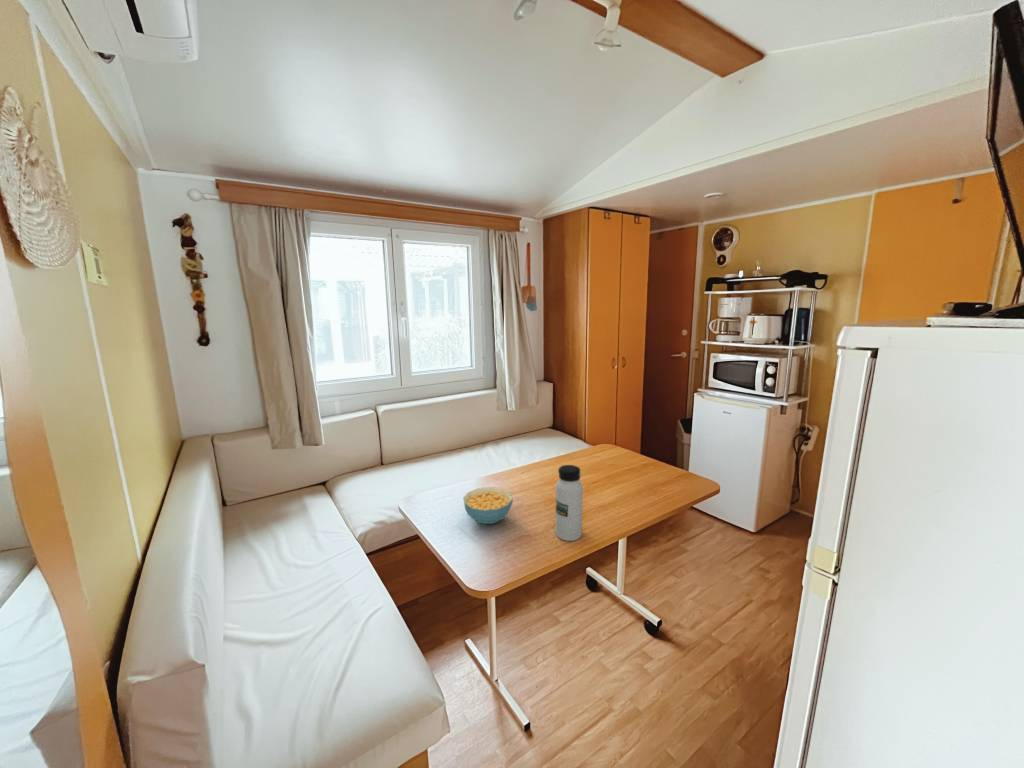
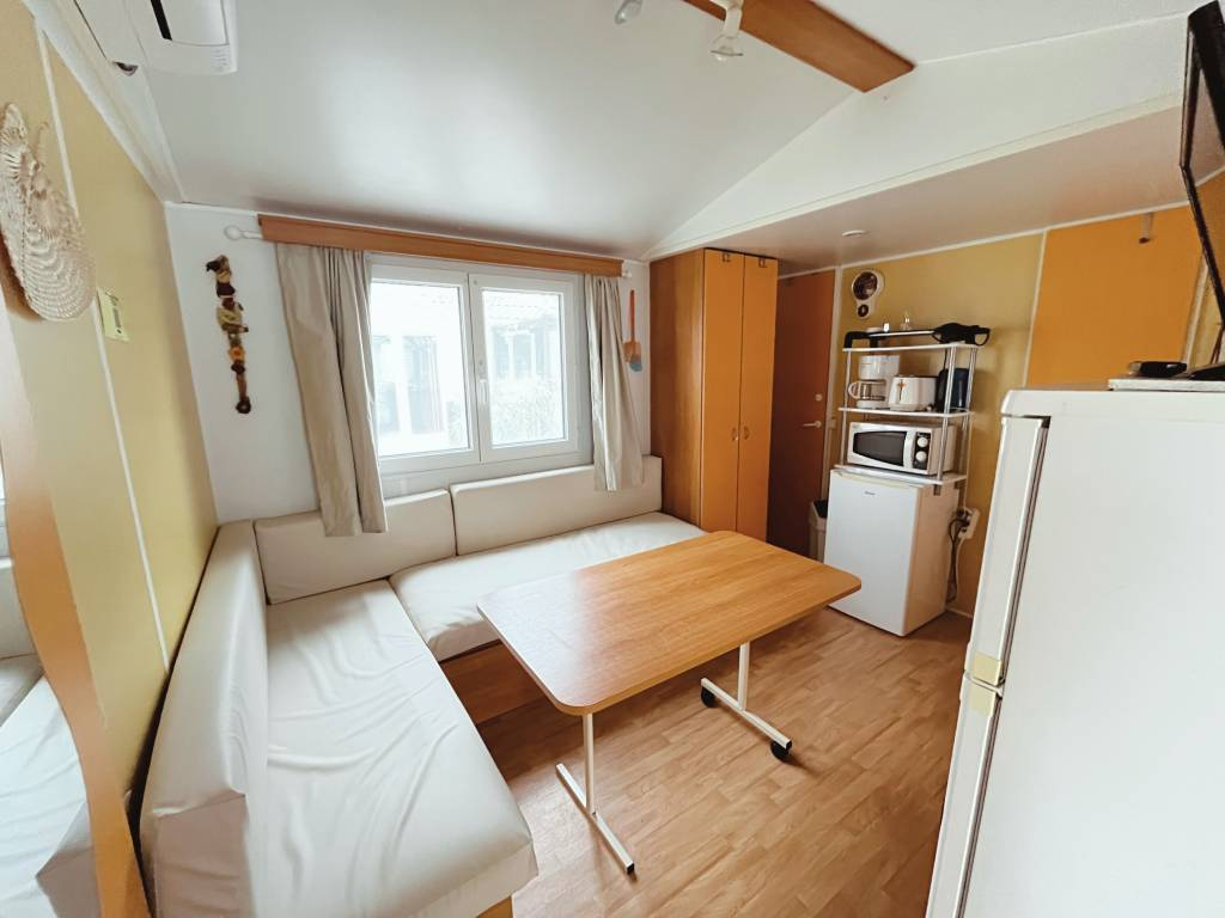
- cereal bowl (488, 509)
- water bottle (569, 501)
